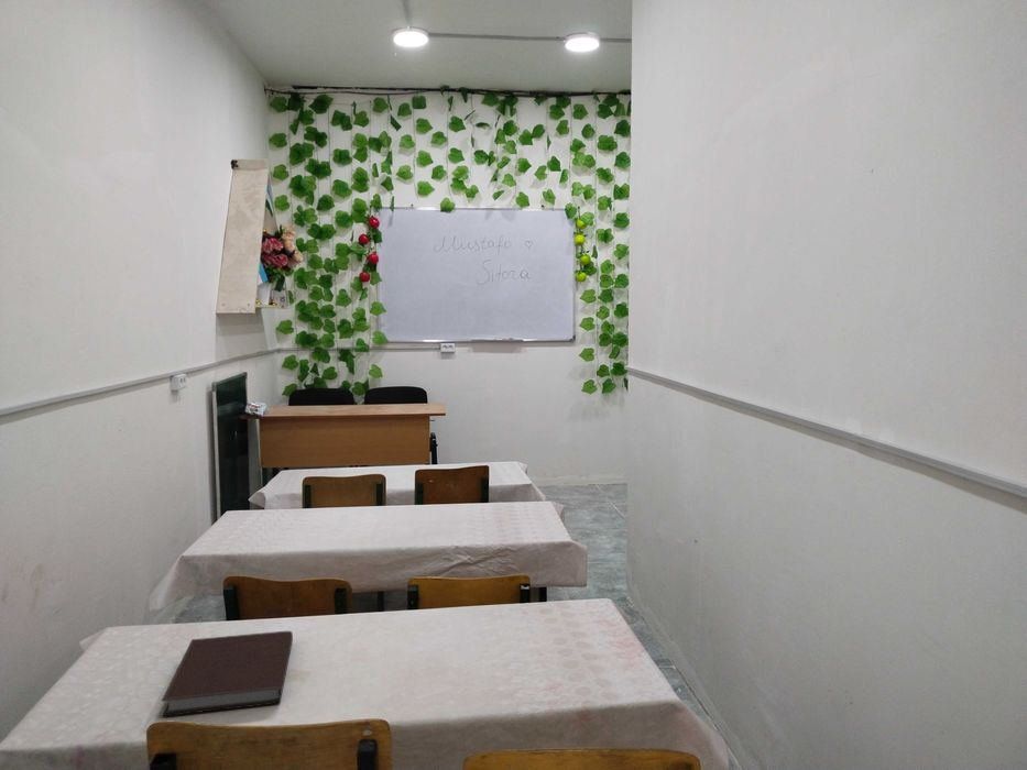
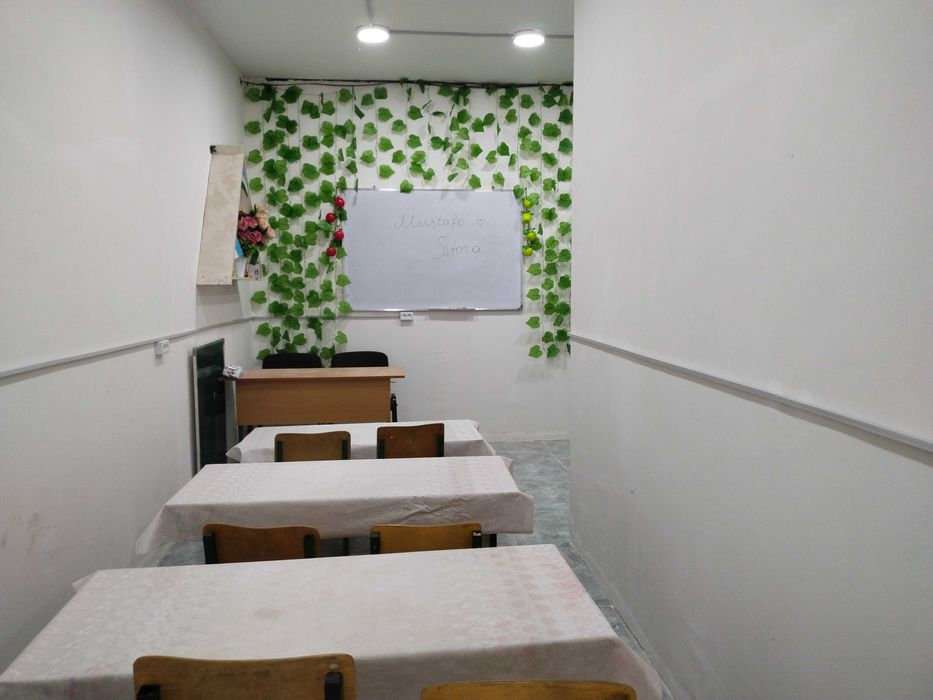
- notebook (233, 669)
